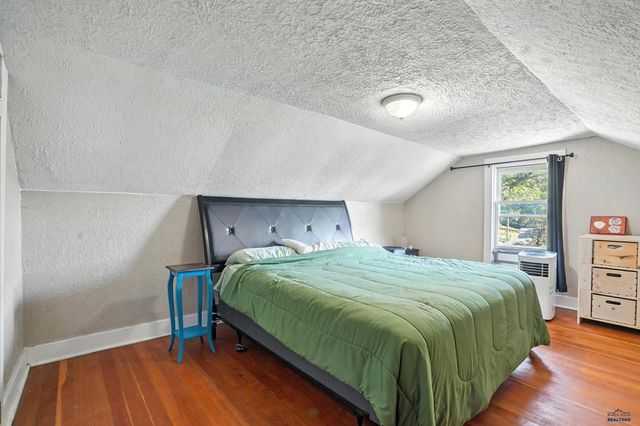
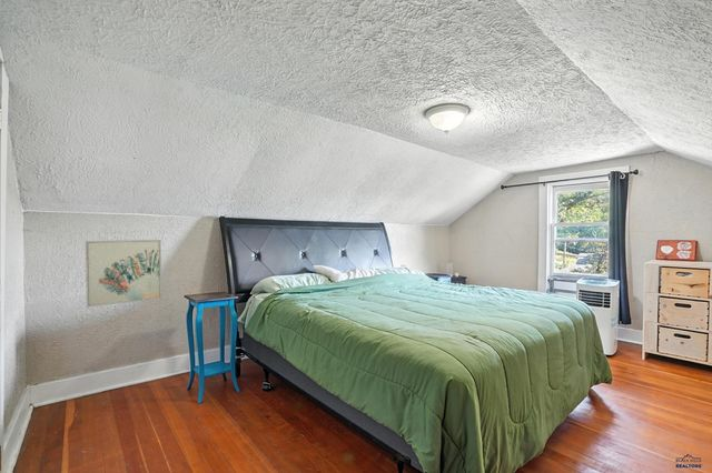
+ wall art (125, 271)
